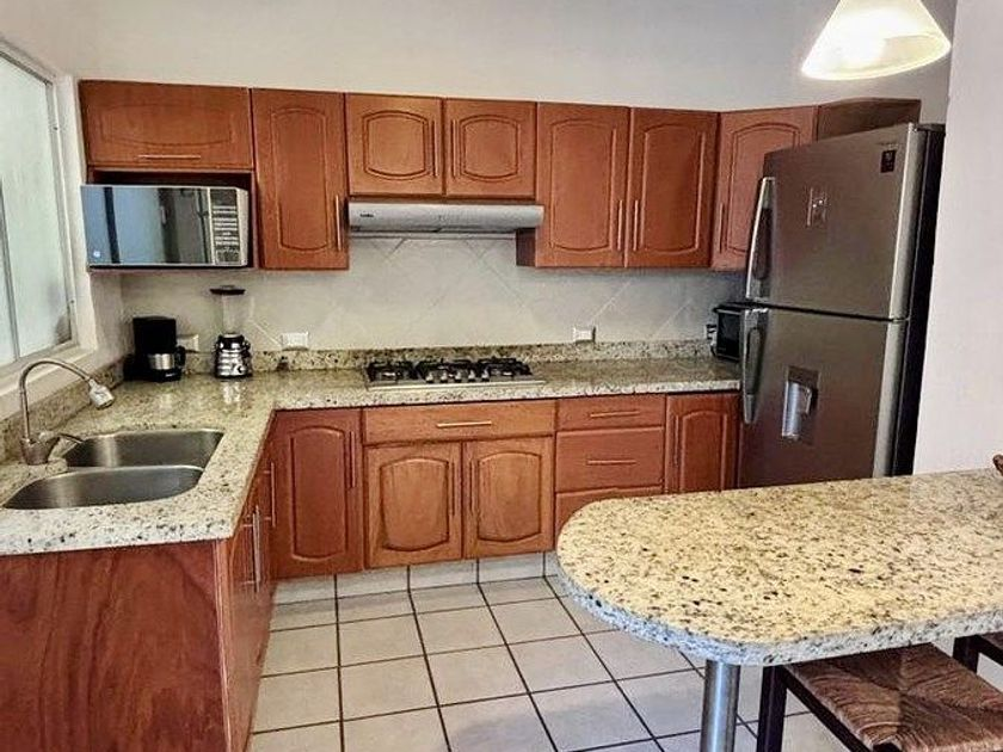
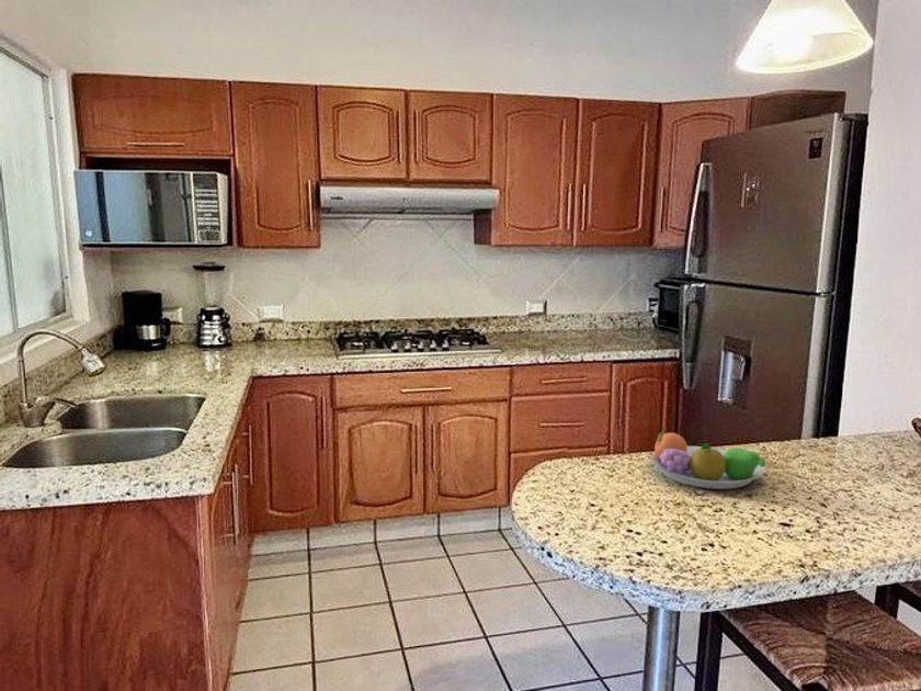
+ fruit bowl (708, 454)
